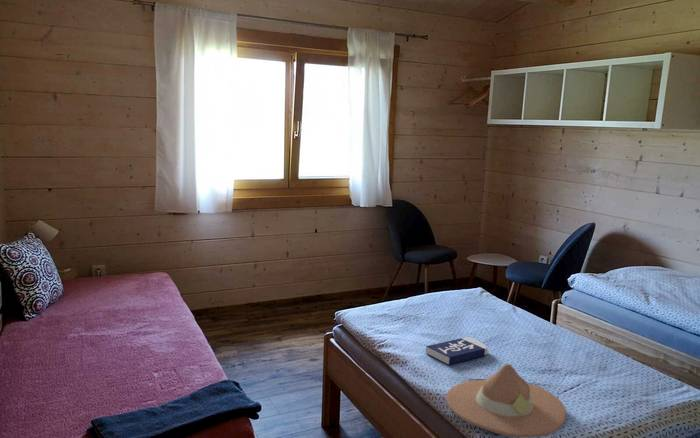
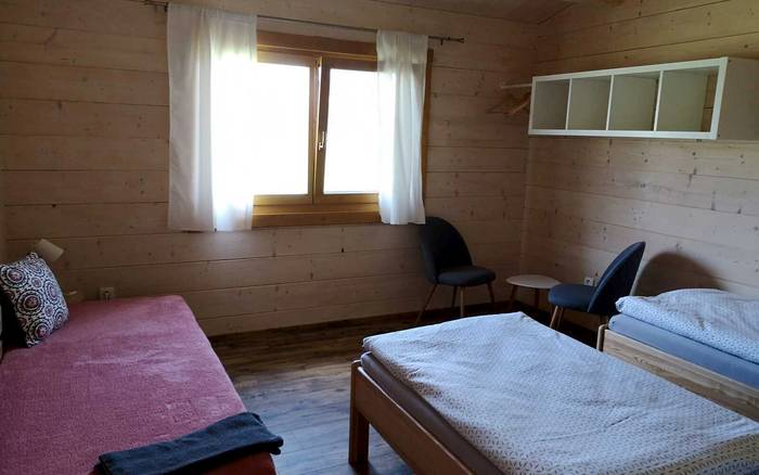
- hat (506, 386)
- book (459, 349)
